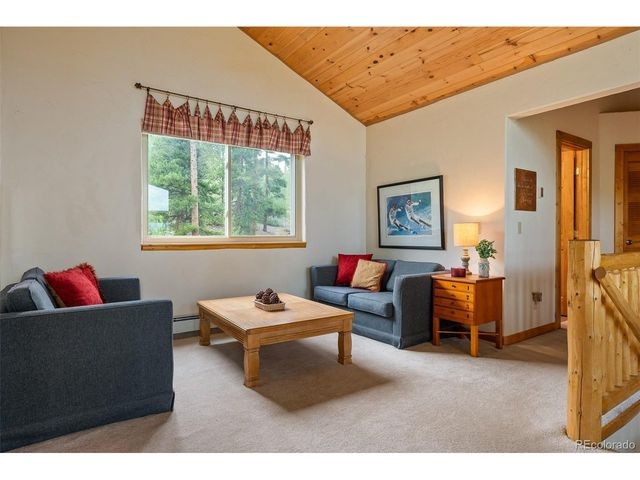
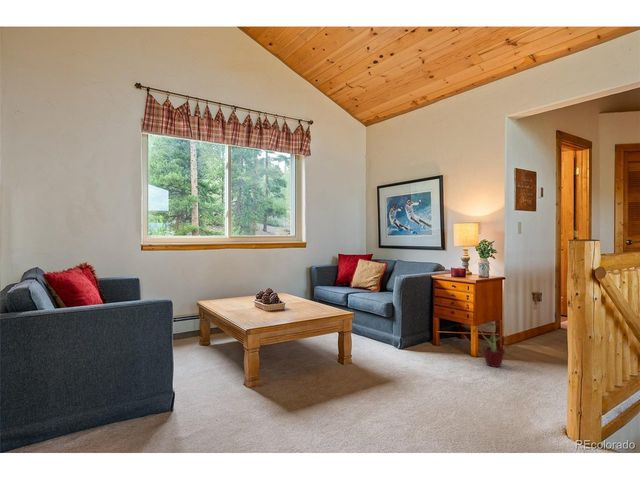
+ potted plant (487, 340)
